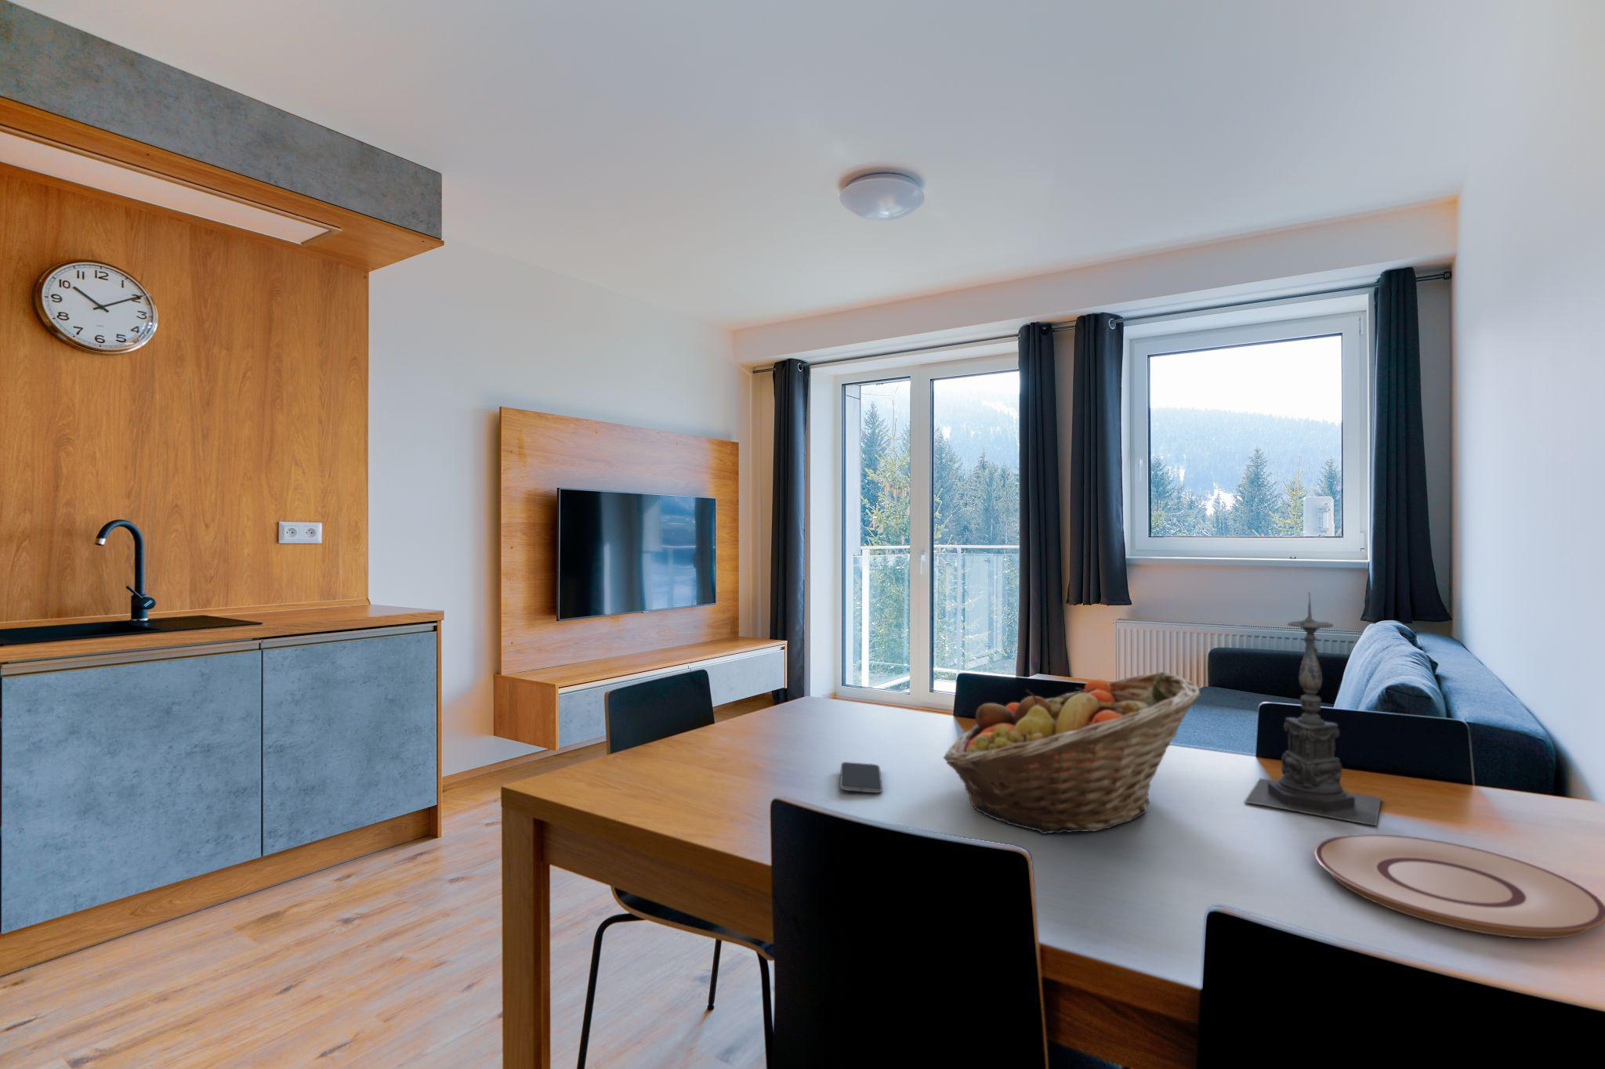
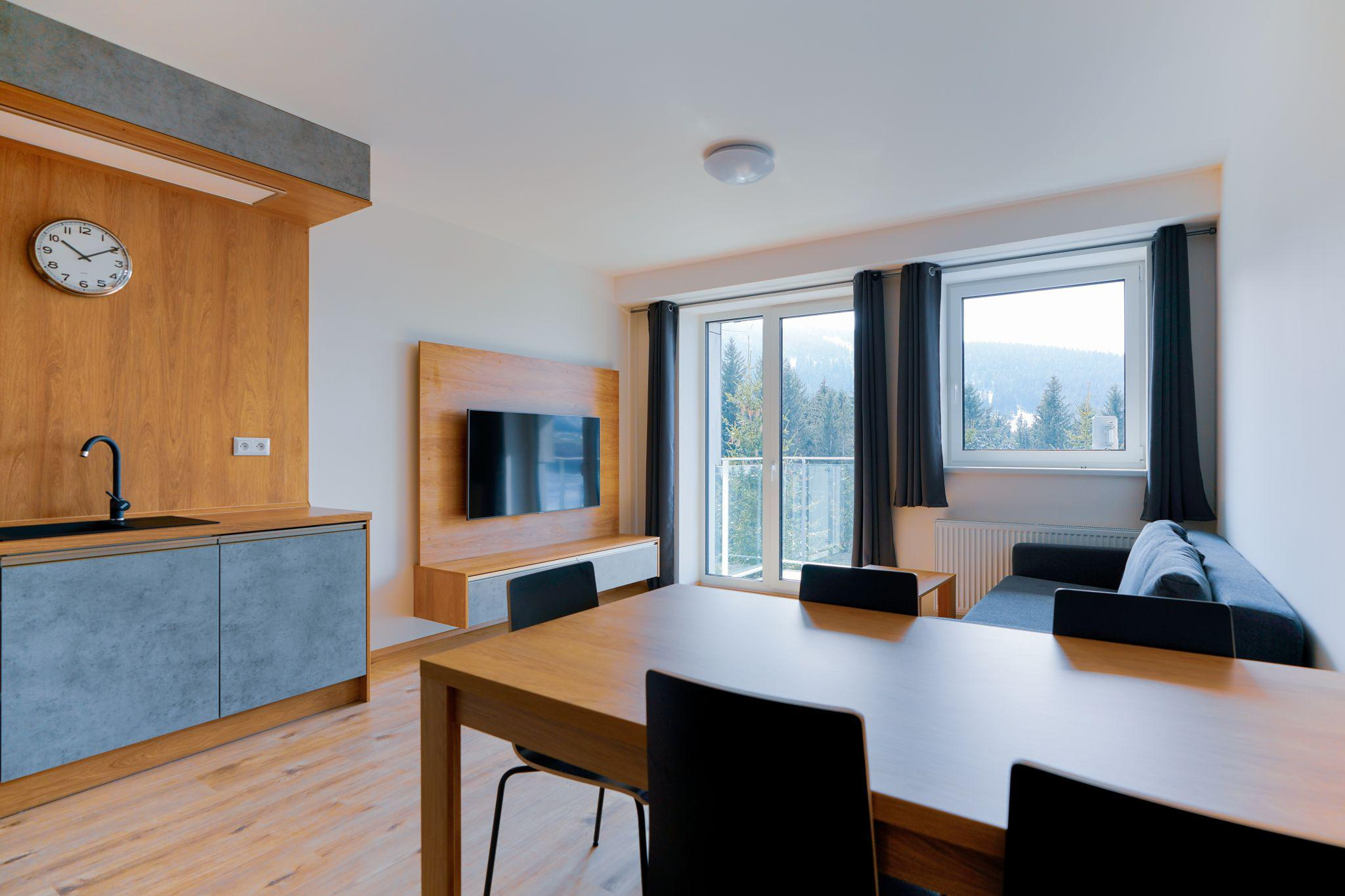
- fruit basket (1068, 739)
- plate (1447, 880)
- candle holder (1311, 696)
- smartphone (860, 777)
